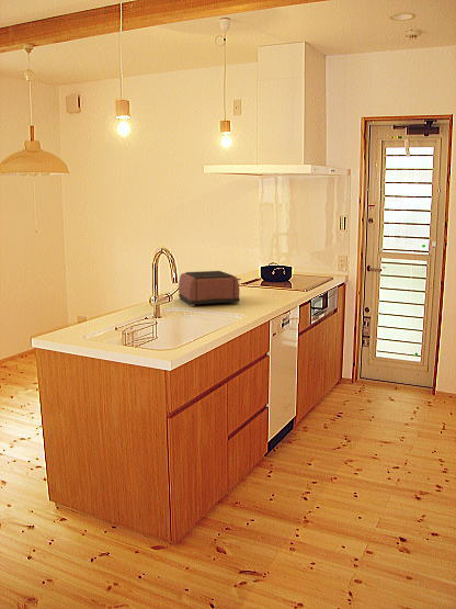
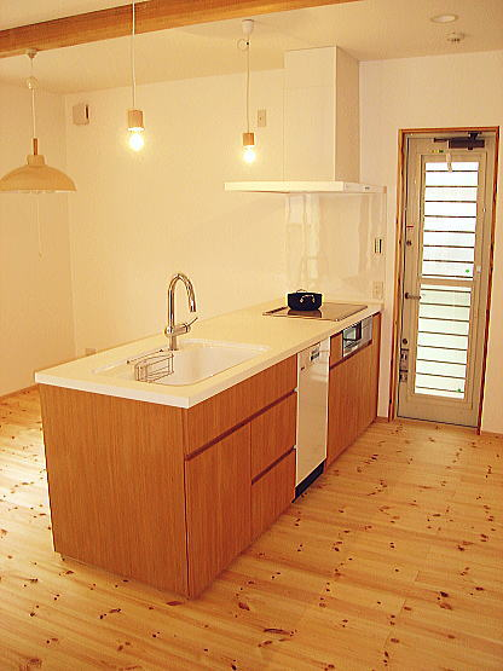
- toaster (210, 286)
